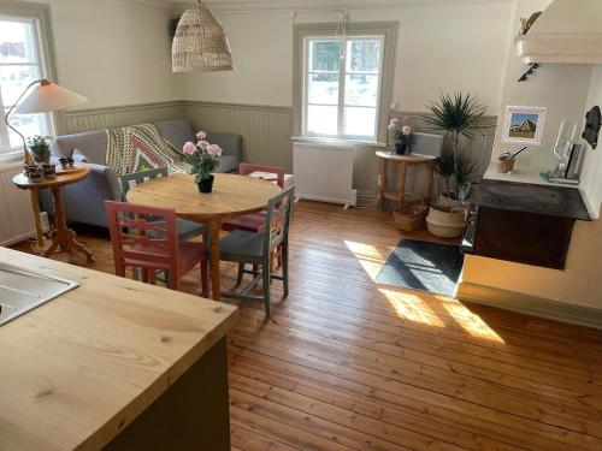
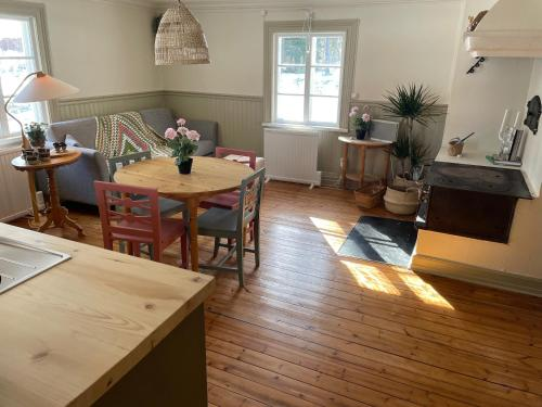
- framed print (523, 125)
